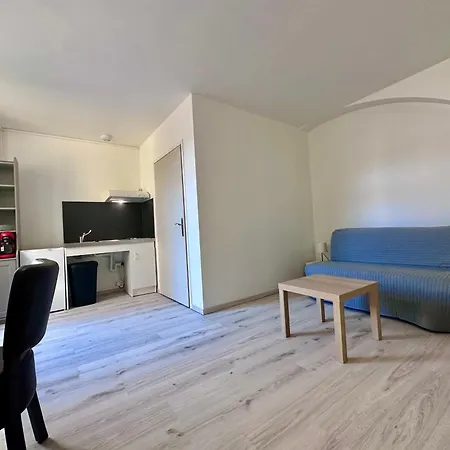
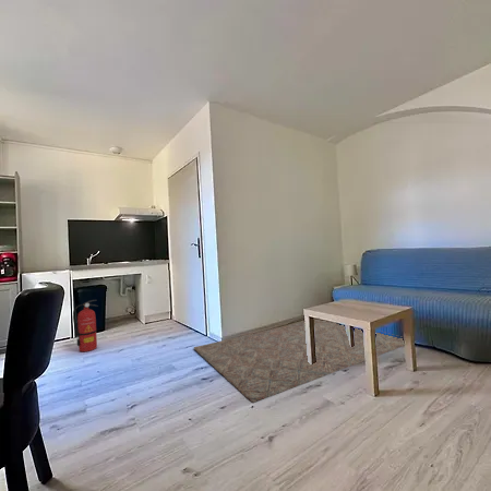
+ rug (301, 344)
+ fire extinguisher (86, 325)
